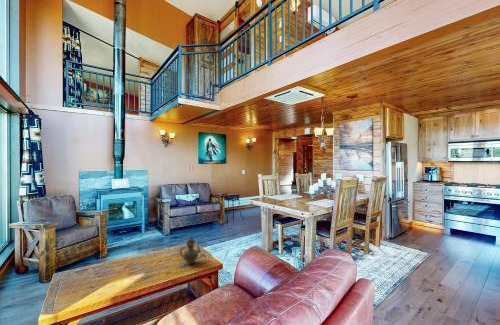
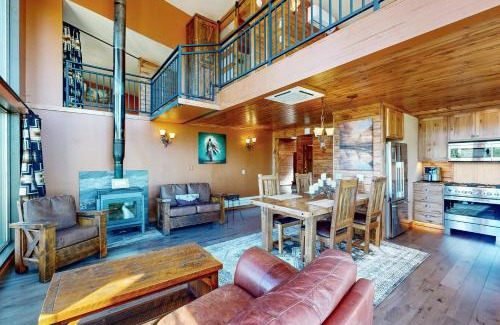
- teapot (190, 248)
